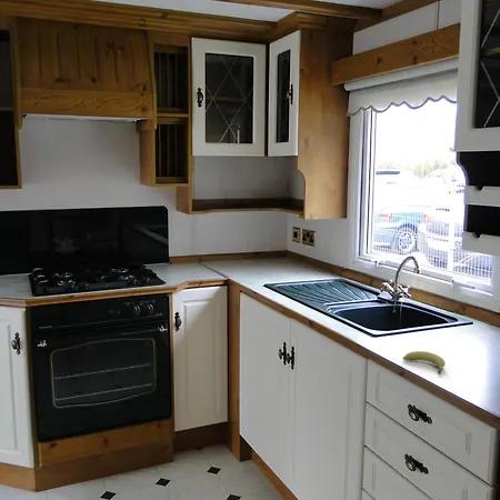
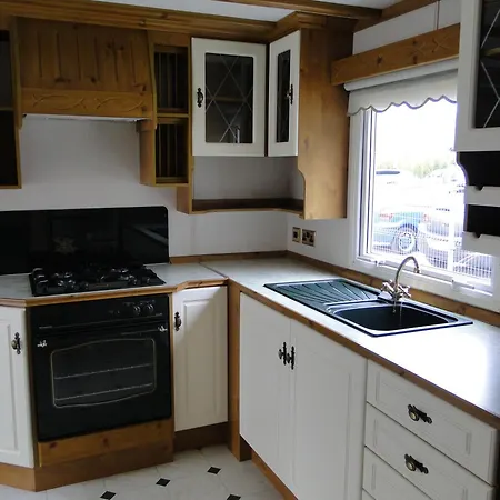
- fruit (427, 359)
